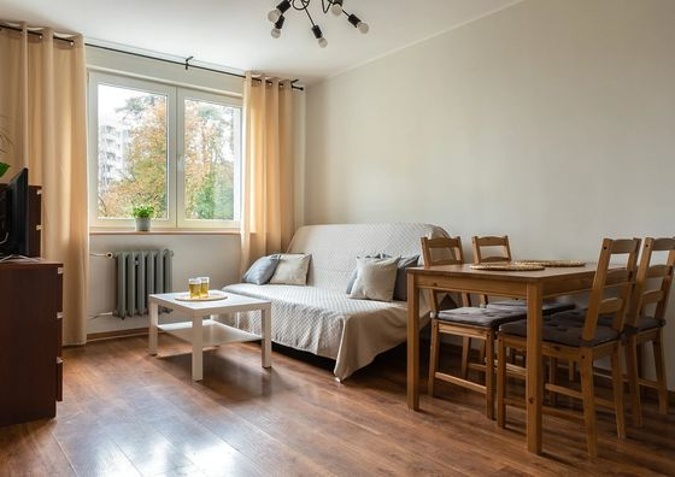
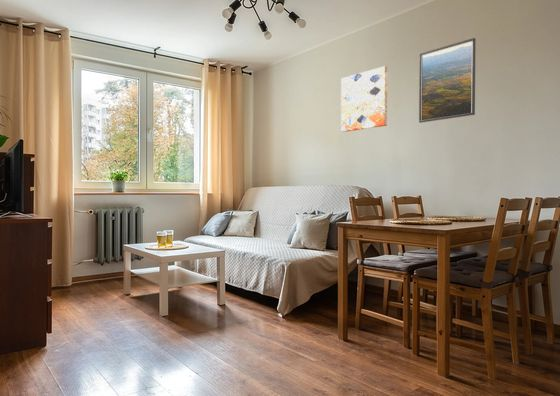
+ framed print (445, 82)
+ wall art (363, 101)
